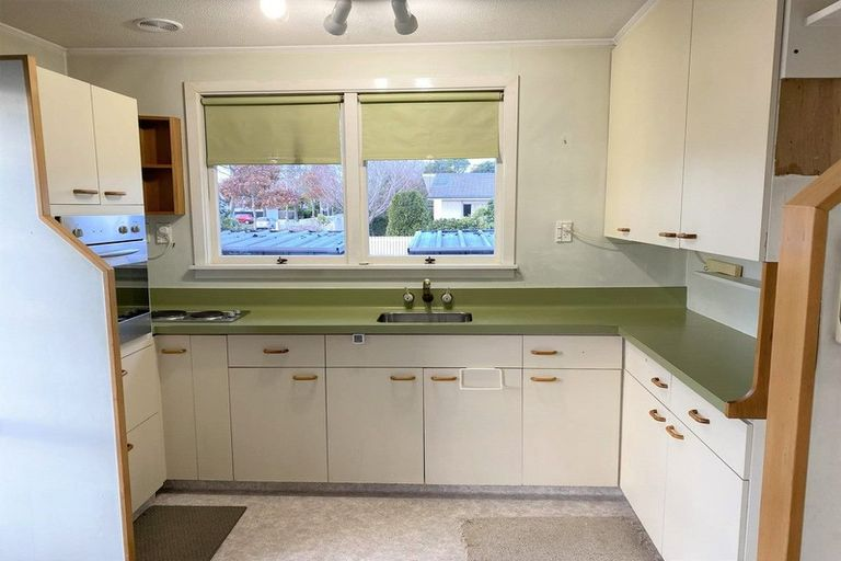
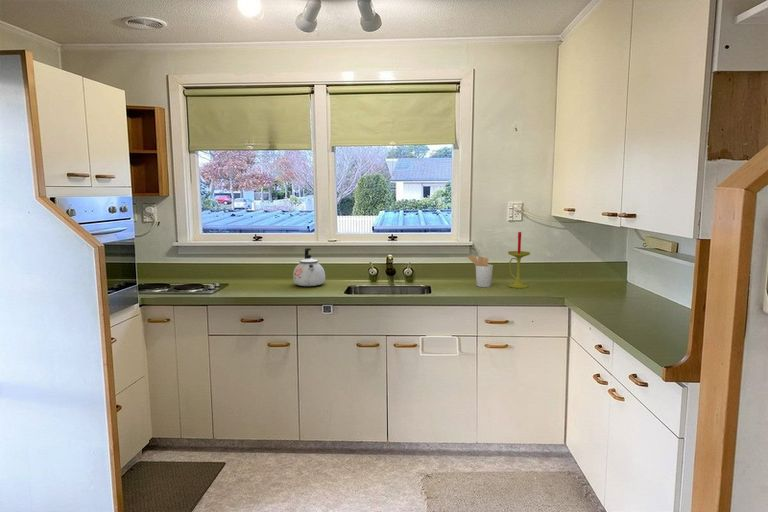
+ kettle (309, 266)
+ utensil holder (479, 270)
+ candle (518, 258)
